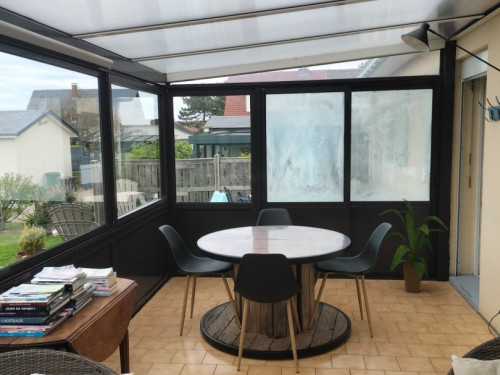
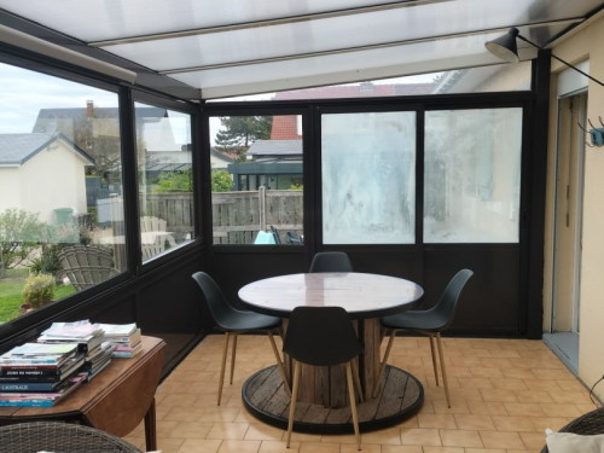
- house plant (411, 247)
